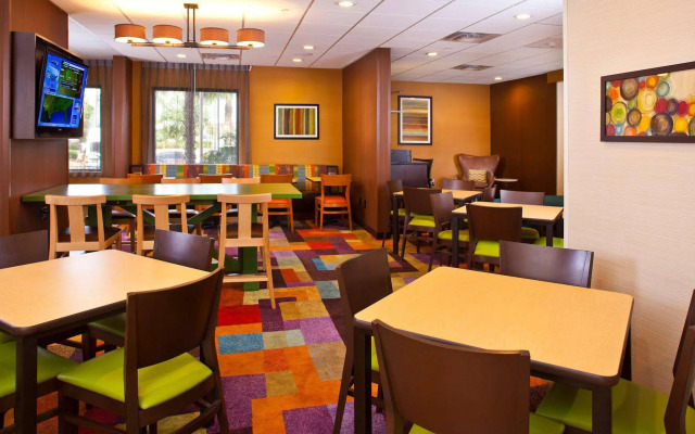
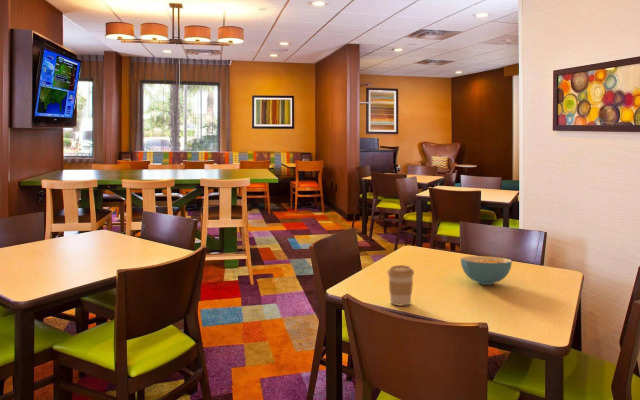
+ coffee cup (400, 284)
+ cereal bowl (485, 271)
